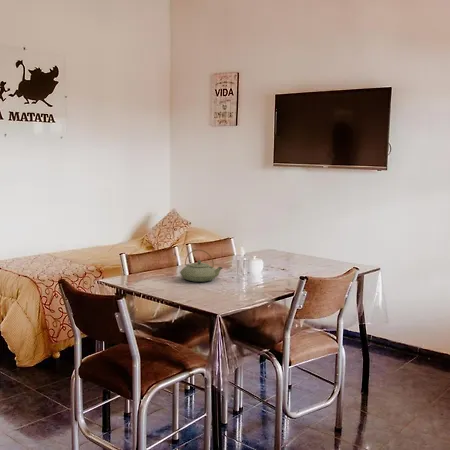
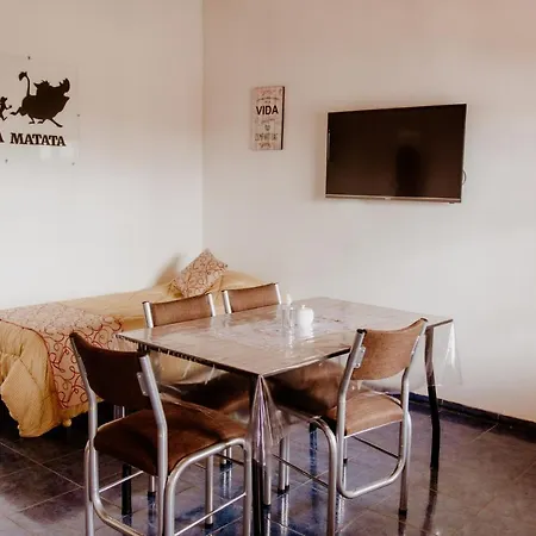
- teapot (201, 264)
